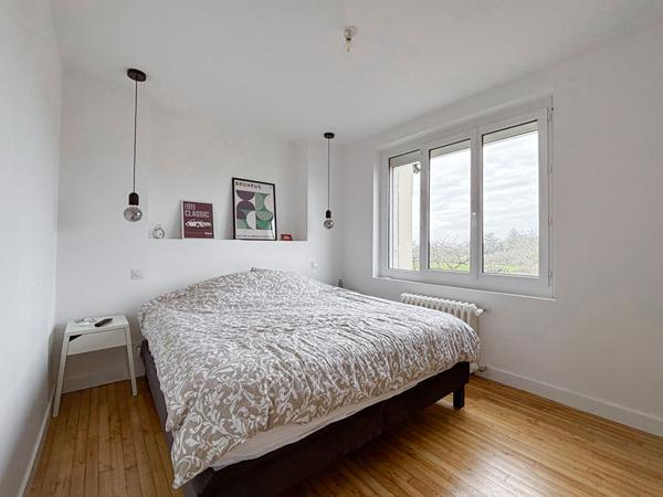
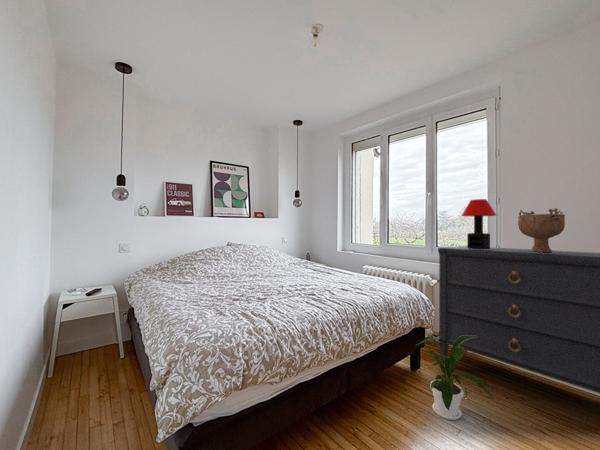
+ house plant (448, 373)
+ decorative bowl (541, 230)
+ table lamp (478, 223)
+ dresser (524, 317)
